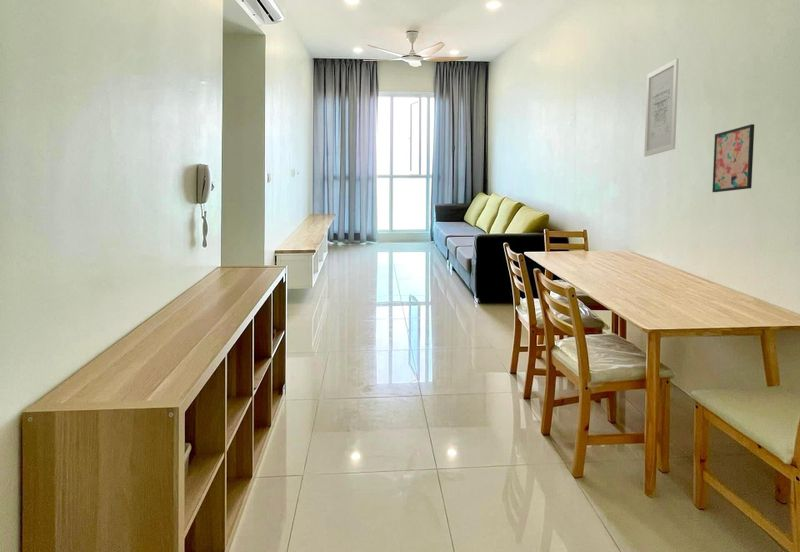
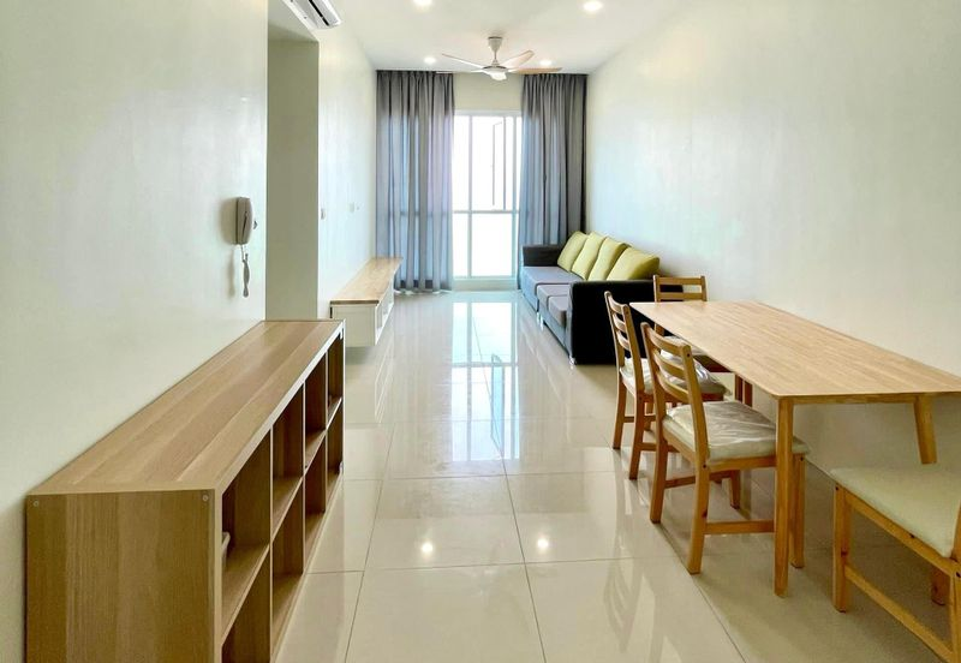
- wall art (732, 160)
- wall art (660, 110)
